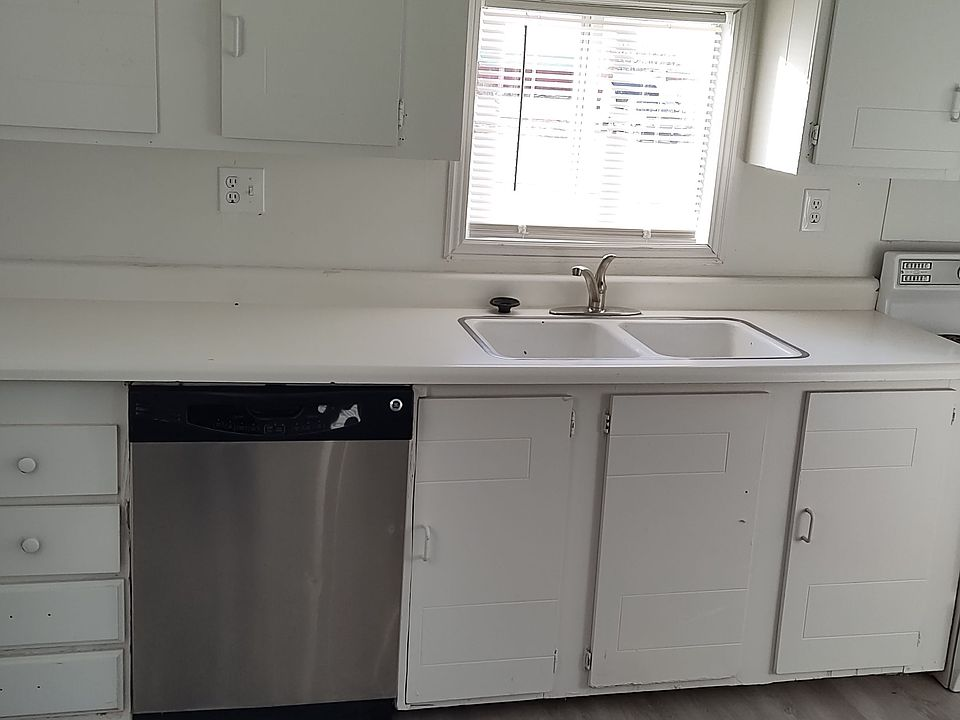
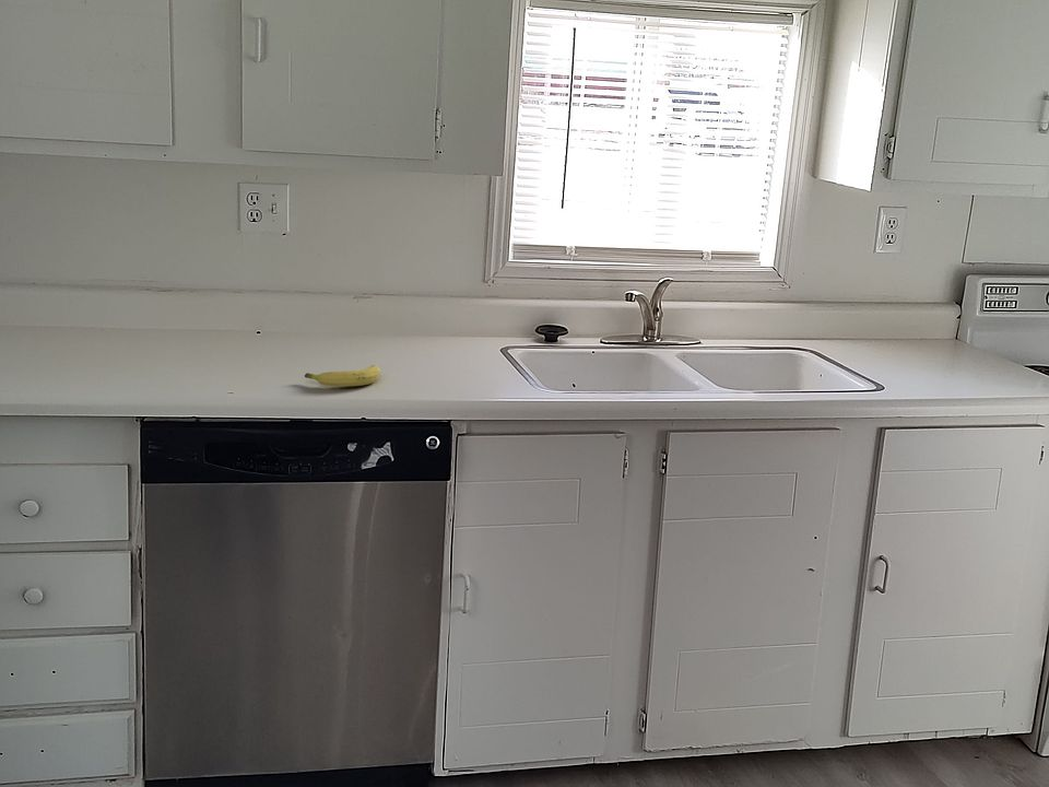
+ fruit (342, 374)
